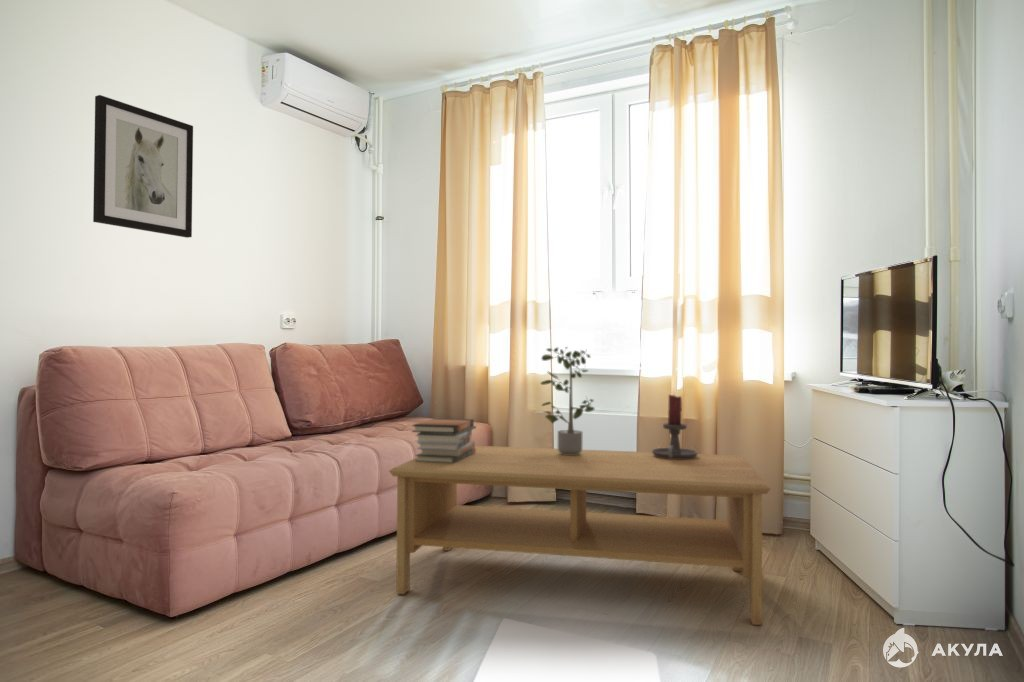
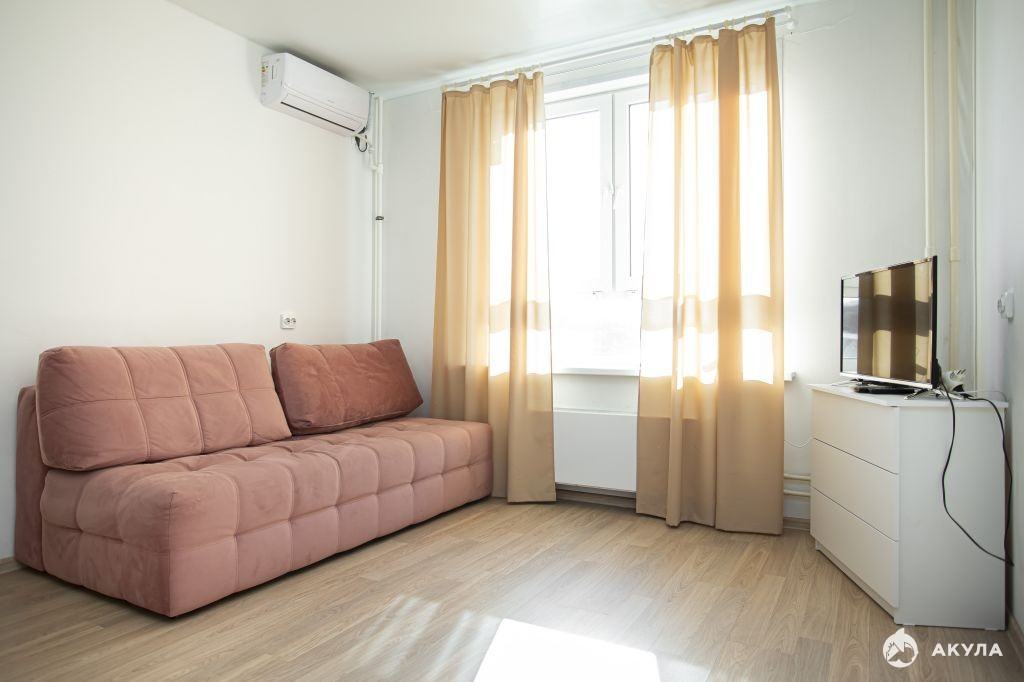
- coffee table (578, 520)
- wall art (146, 170)
- candle holder (673, 425)
- book stack (445, 439)
- potted plant (566, 392)
